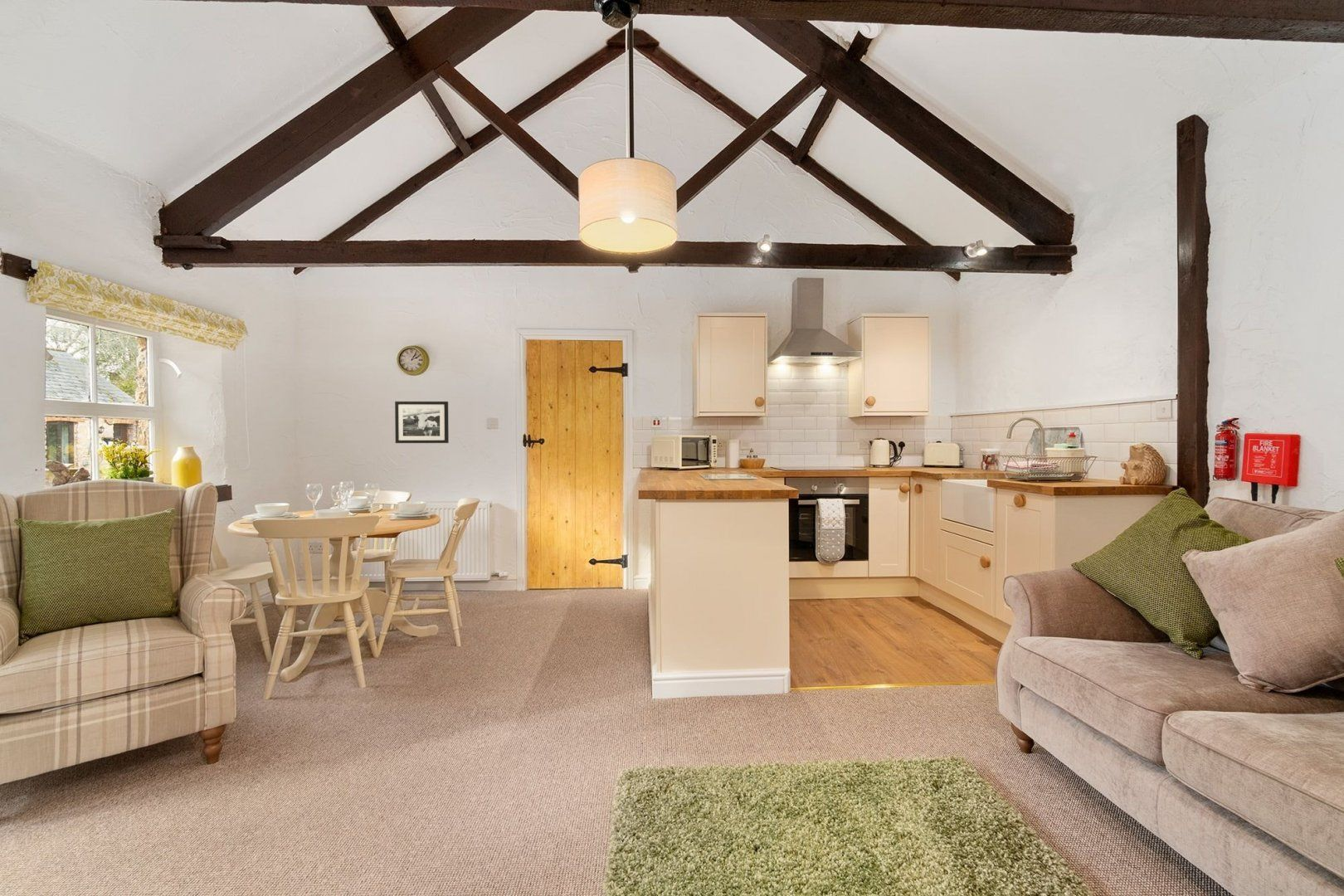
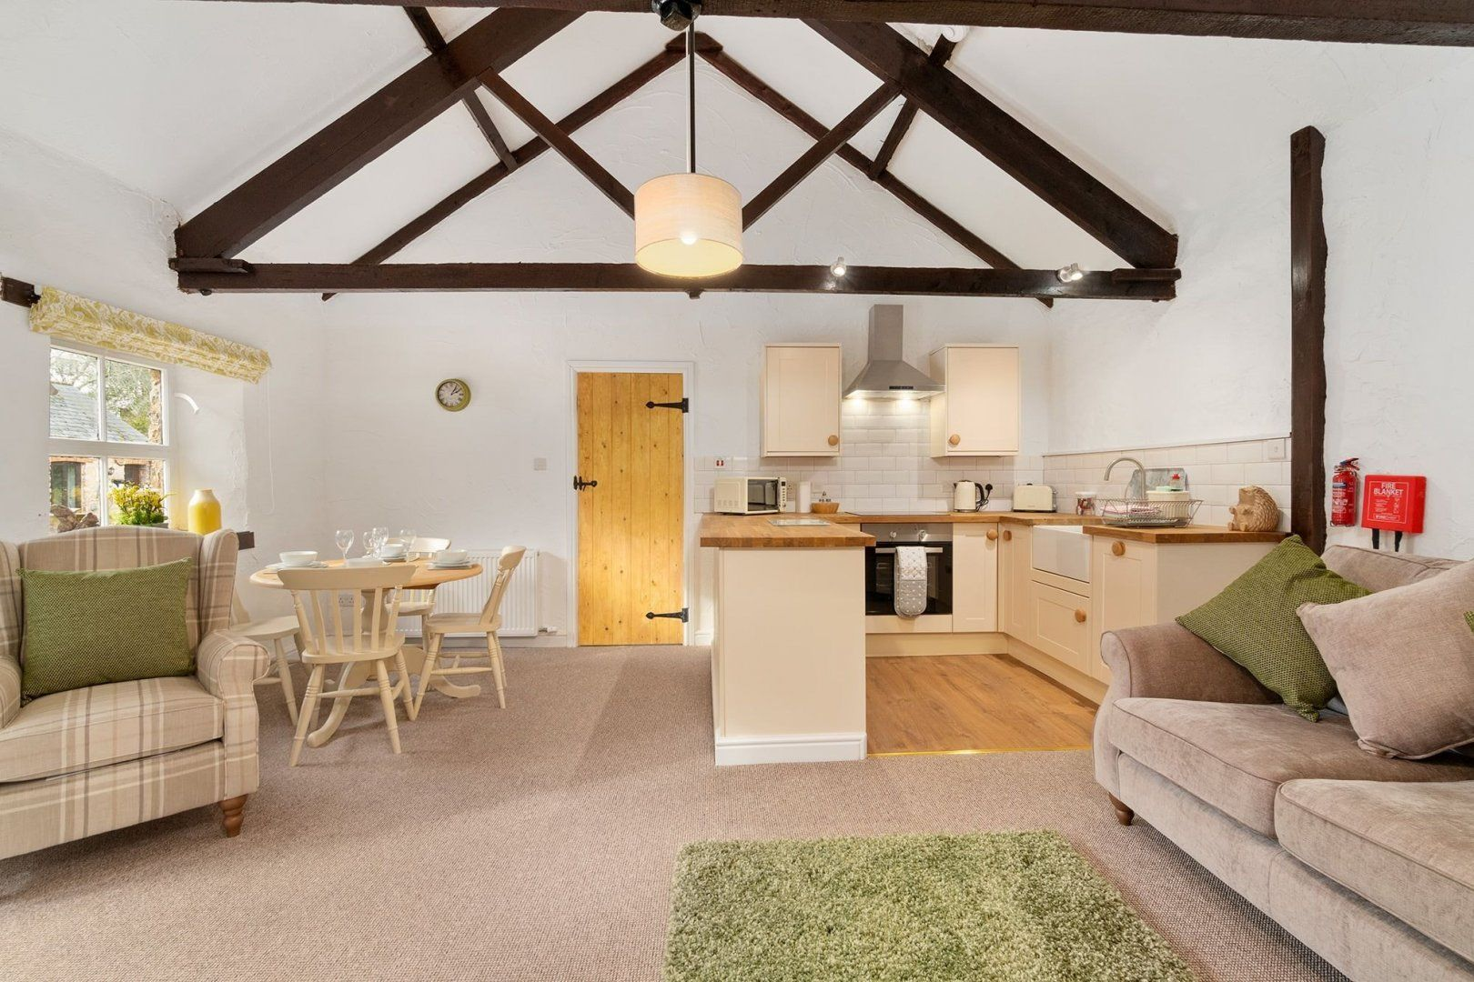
- picture frame (421, 422)
